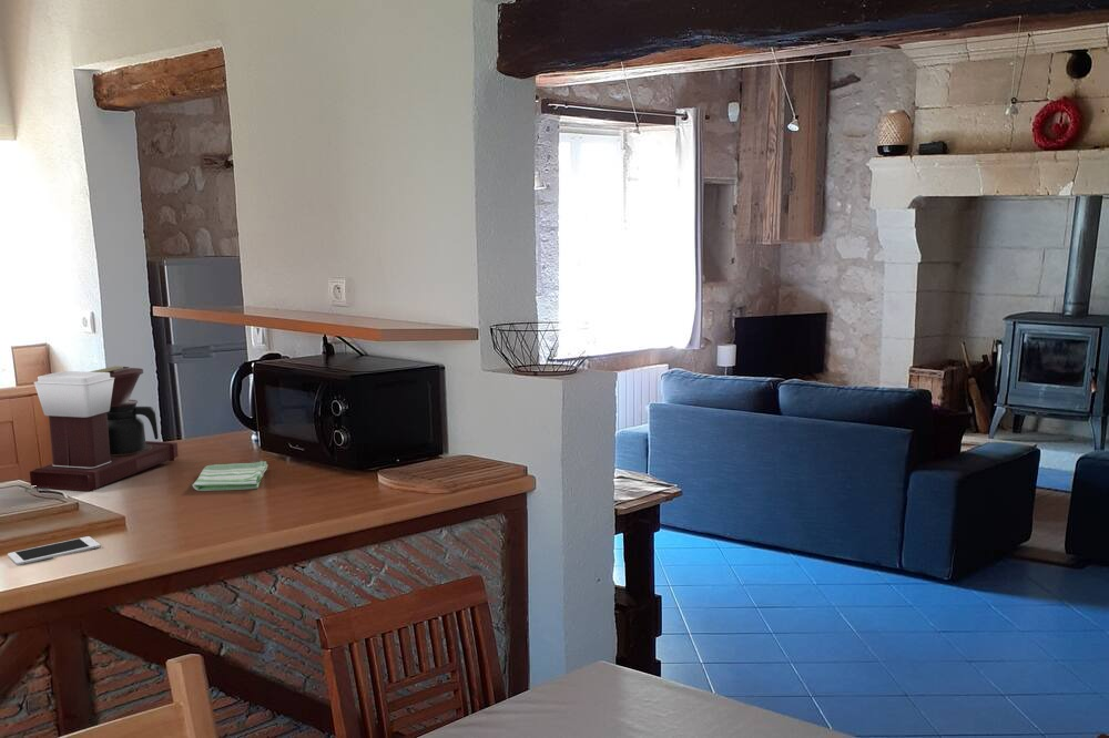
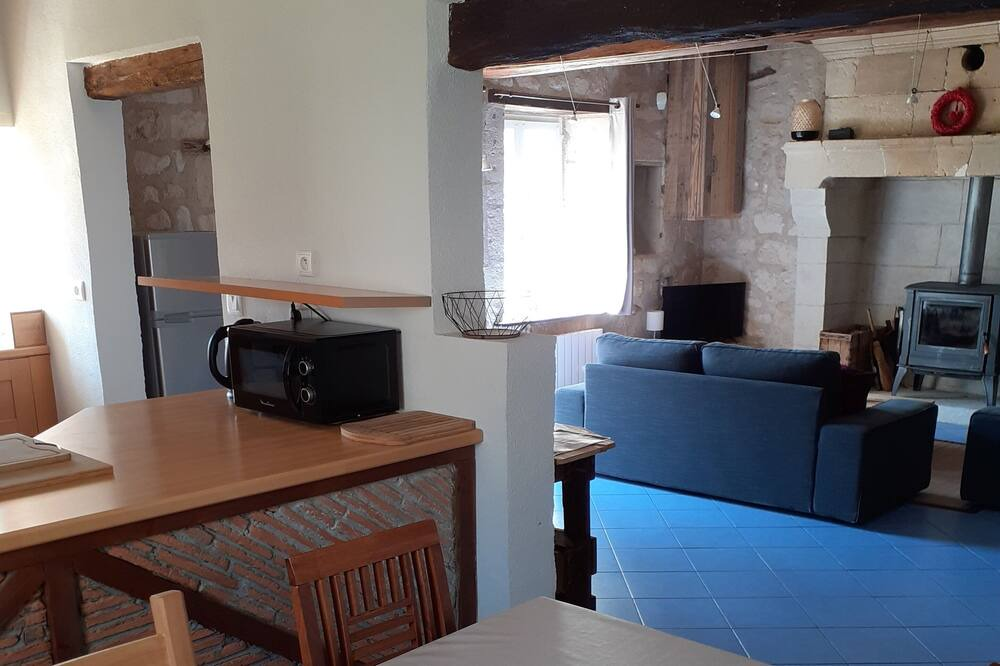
- dish towel (231, 475)
- cell phone (54, 550)
- coffee maker (104, 421)
